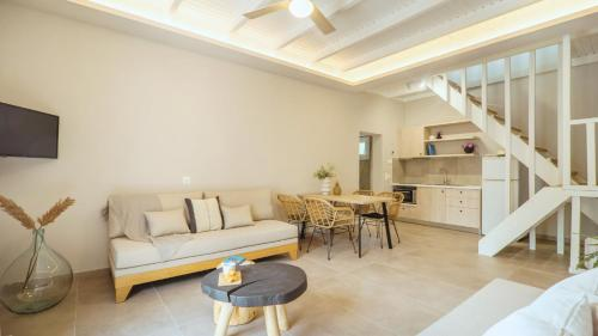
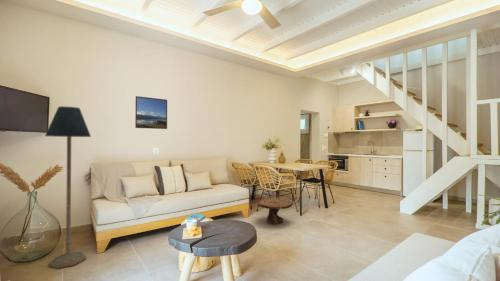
+ floor lamp (69, 183)
+ side table (274, 212)
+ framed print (151, 113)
